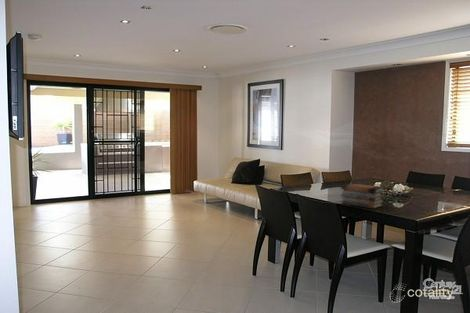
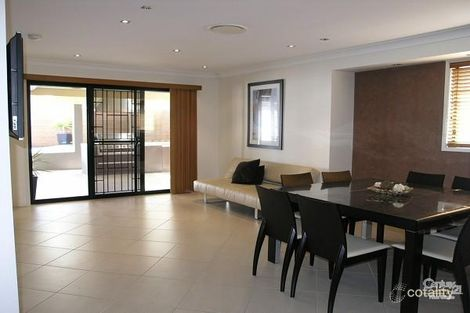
- book stack (361, 195)
